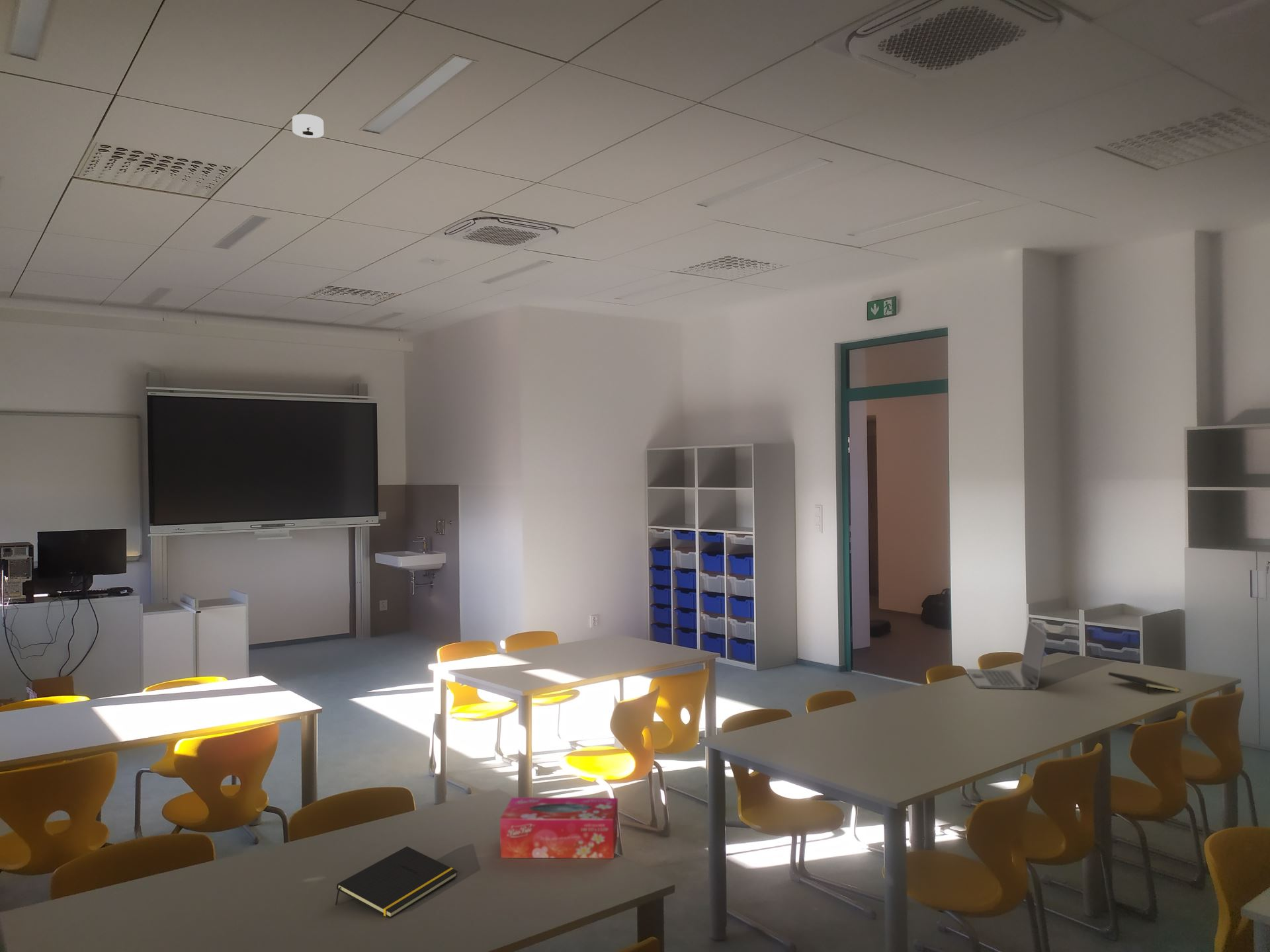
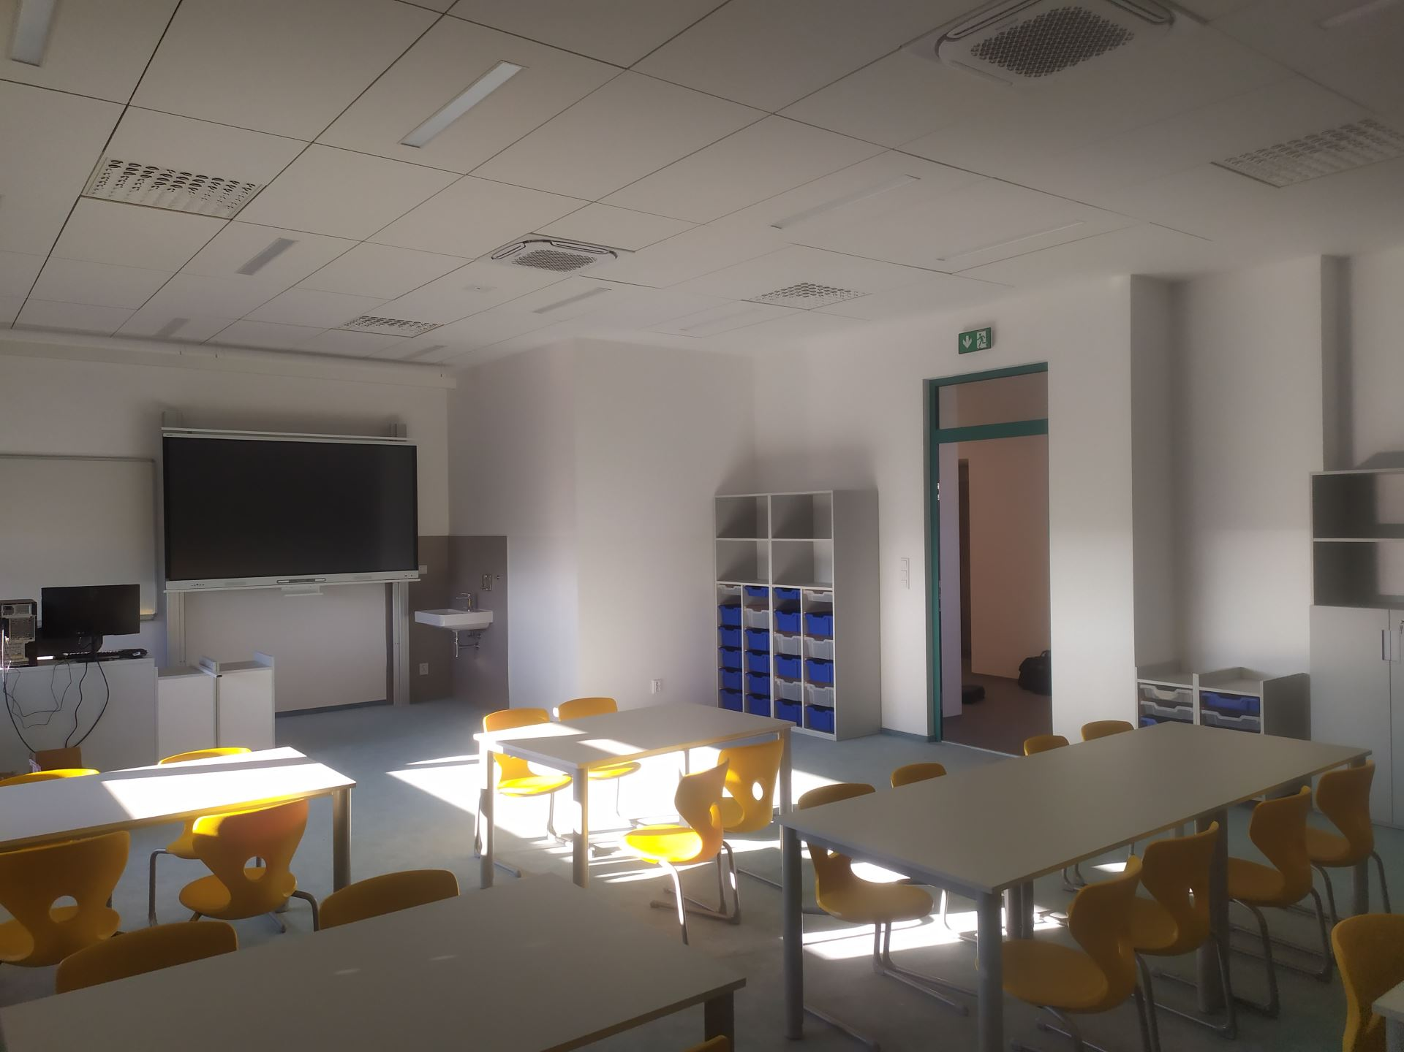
- smoke detector (308, 126)
- laptop (1004, 670)
- notepad (399, 879)
- notepad (1143, 682)
- tissue box (560, 826)
